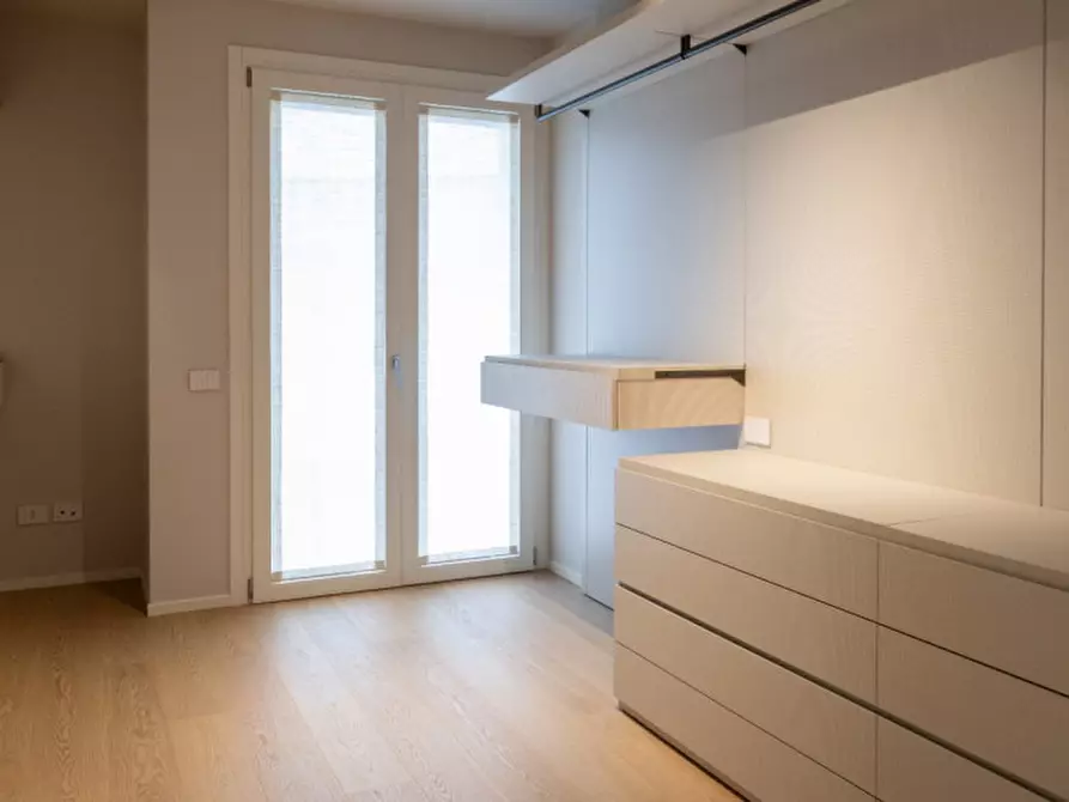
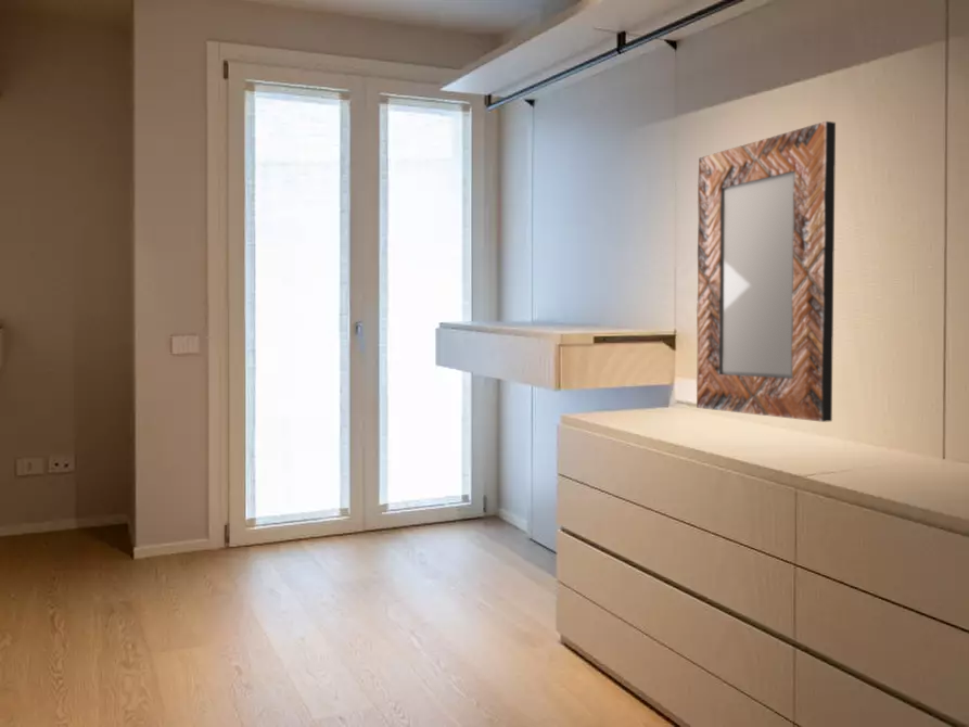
+ home mirror (758, 278)
